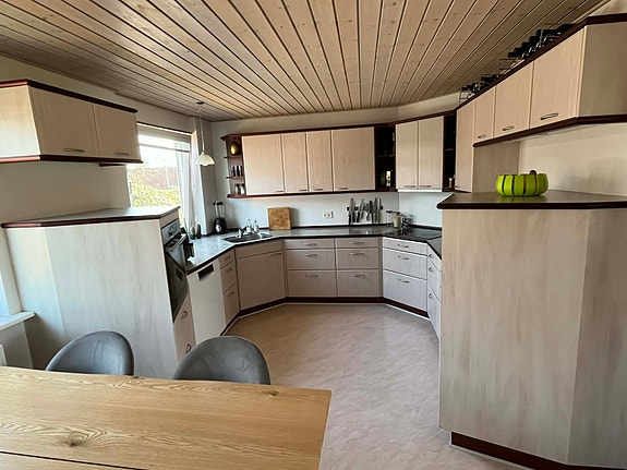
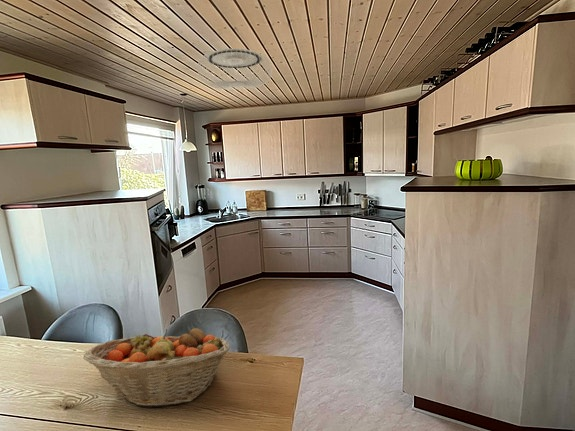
+ ceiling lamp (234, 71)
+ fruit basket (161, 358)
